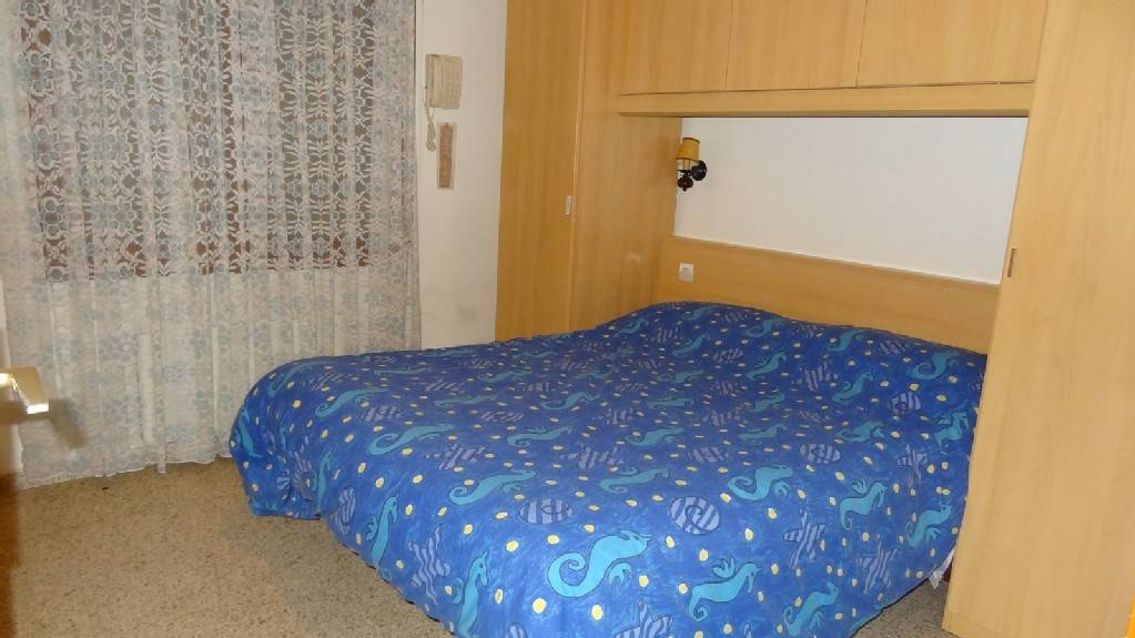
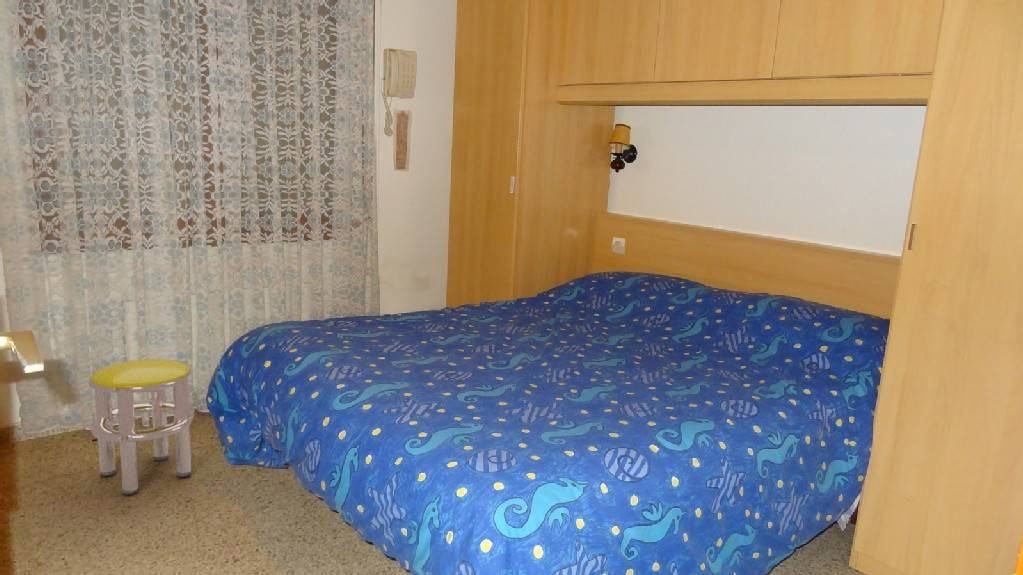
+ stool (144, 412)
